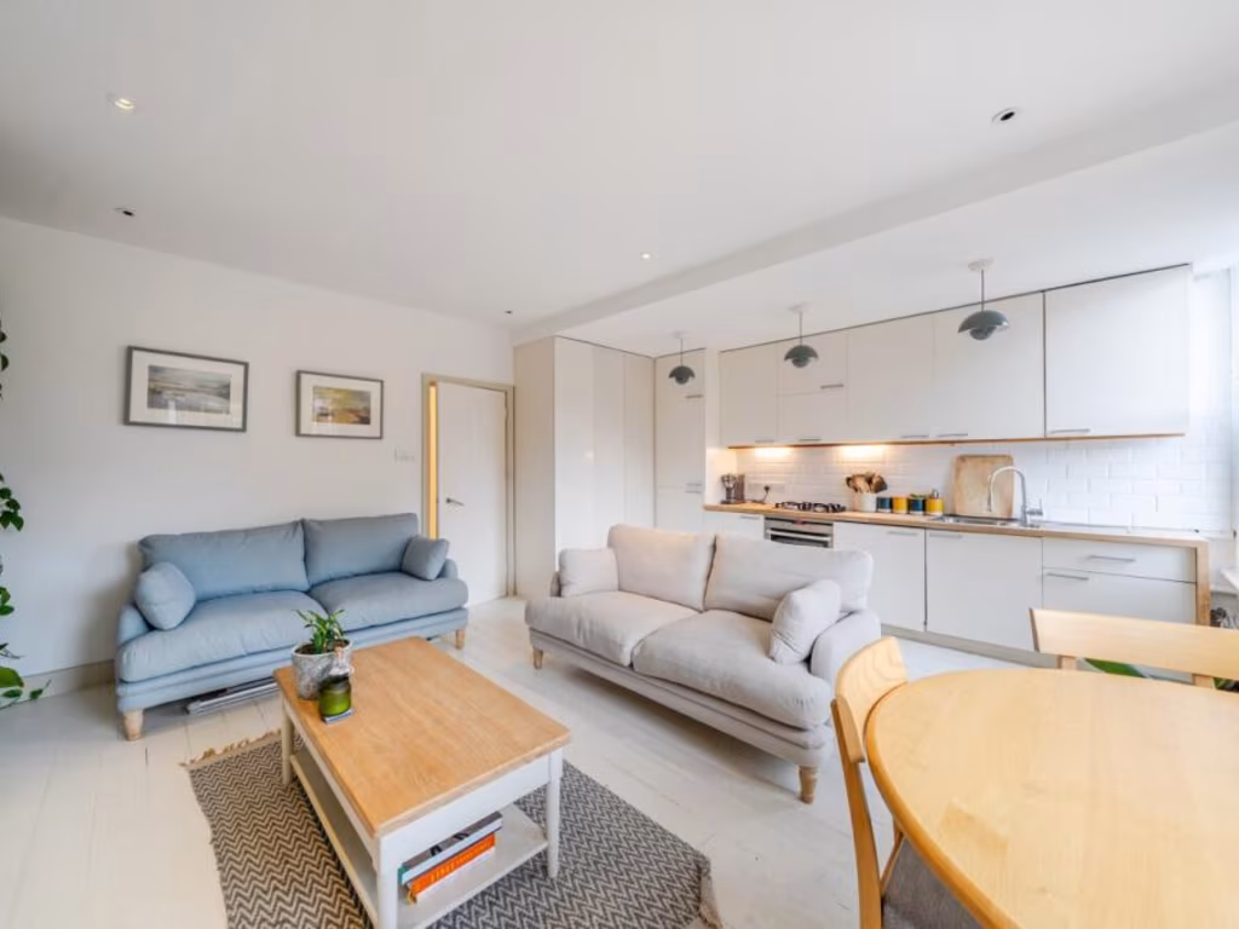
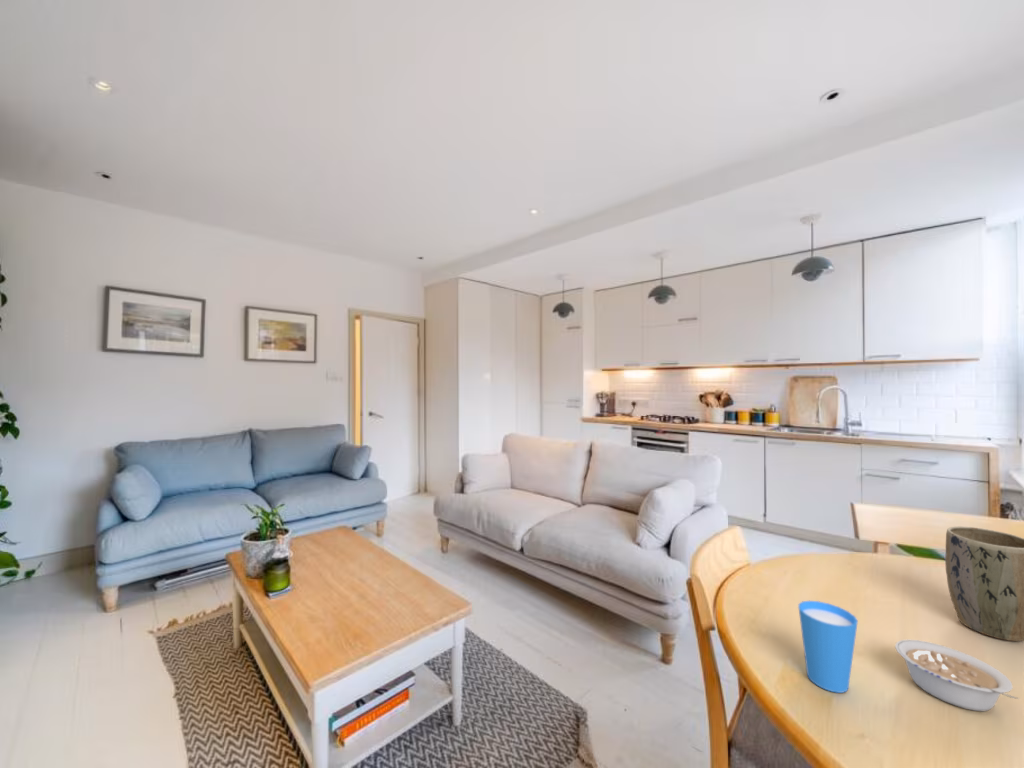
+ plant pot (990, 582)
+ cup (827, 646)
+ legume (954, 676)
